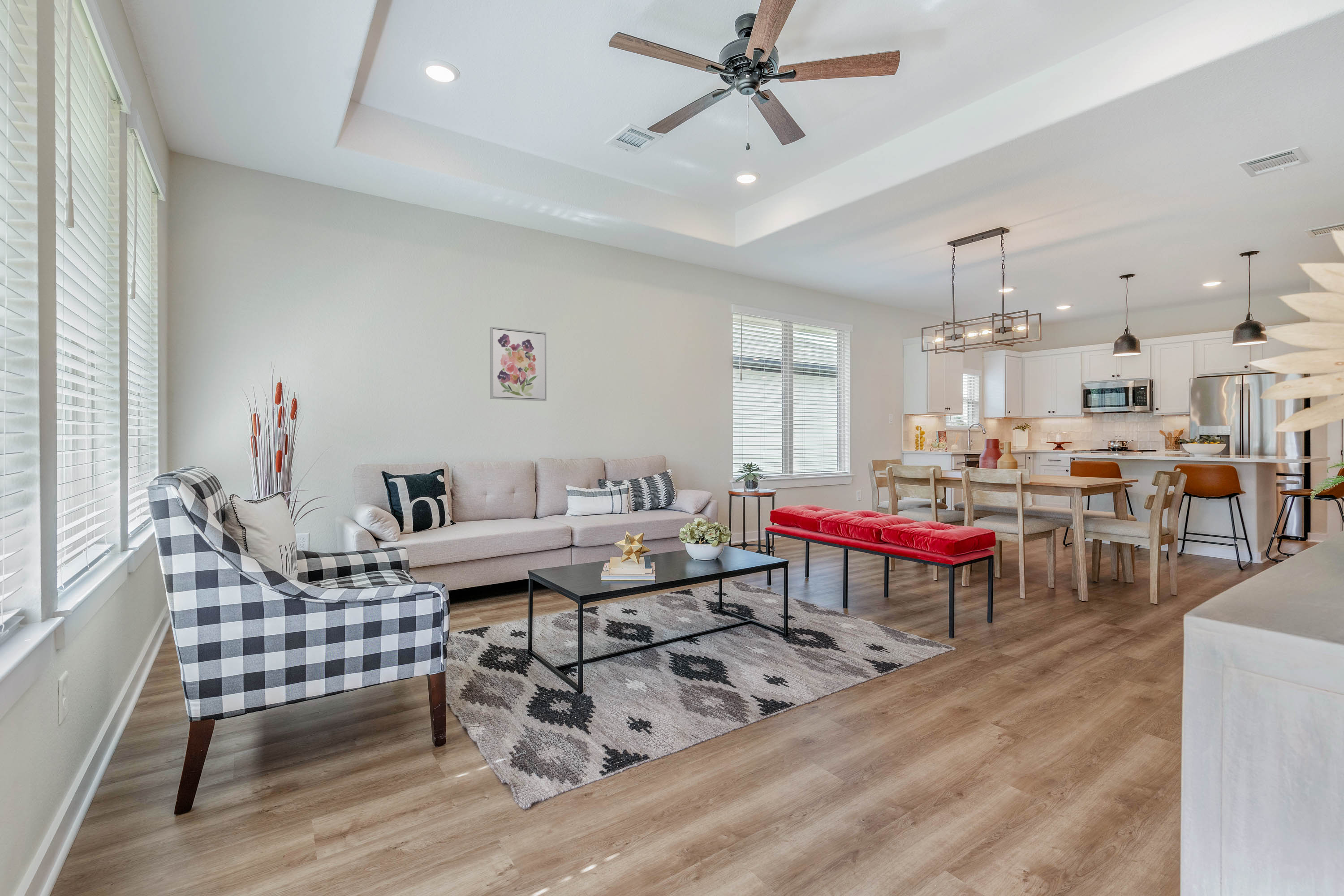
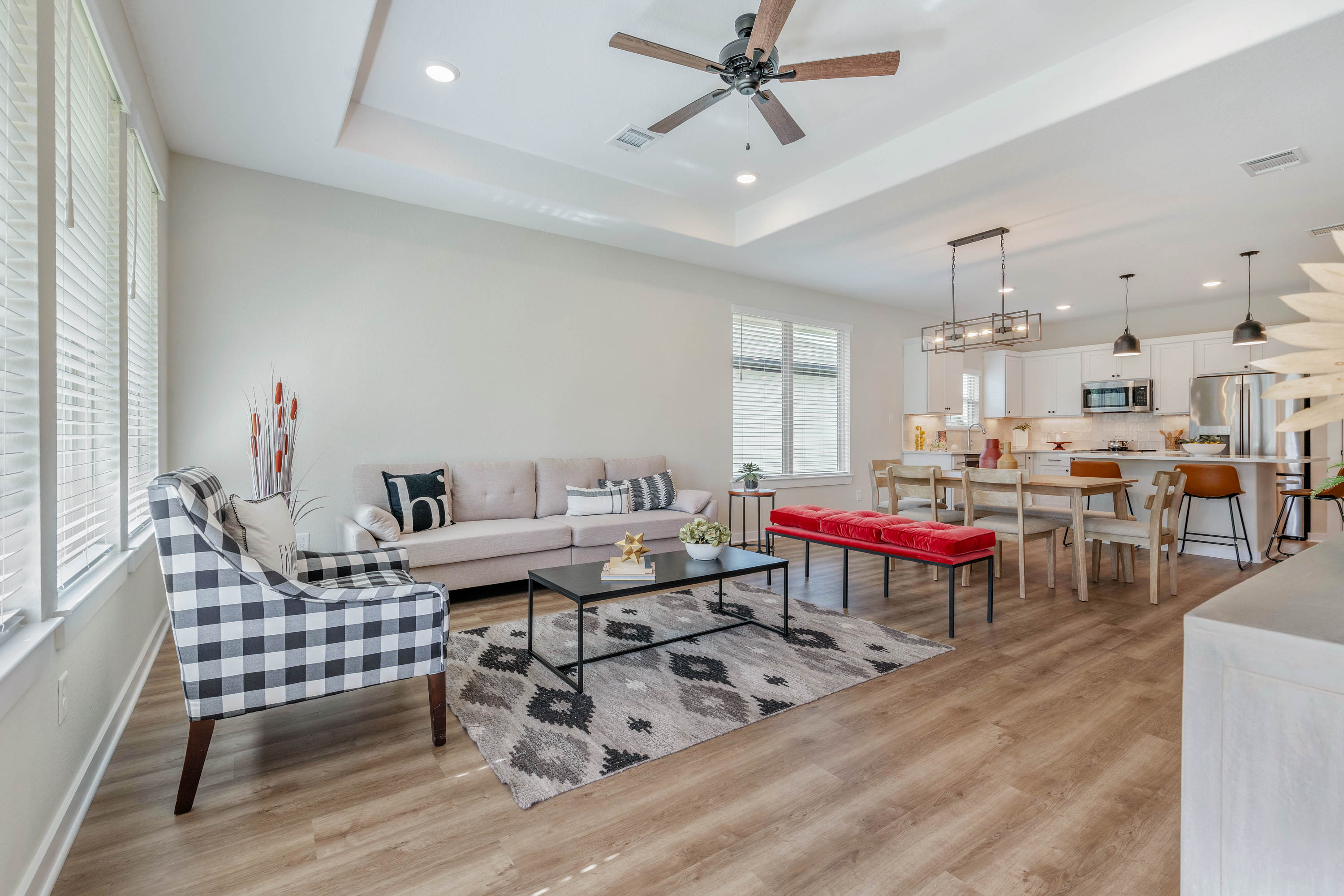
- wall art (519, 365)
